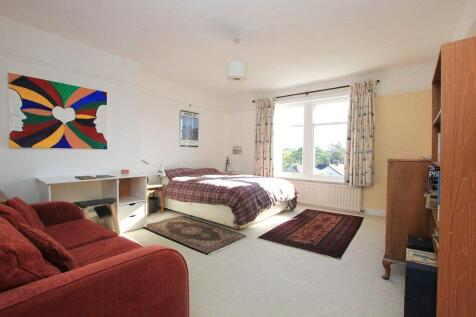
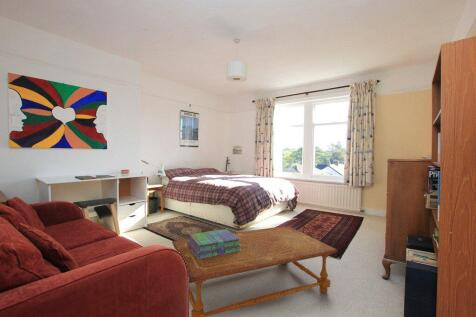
+ stack of books (213, 241)
+ coffee table (251, 266)
